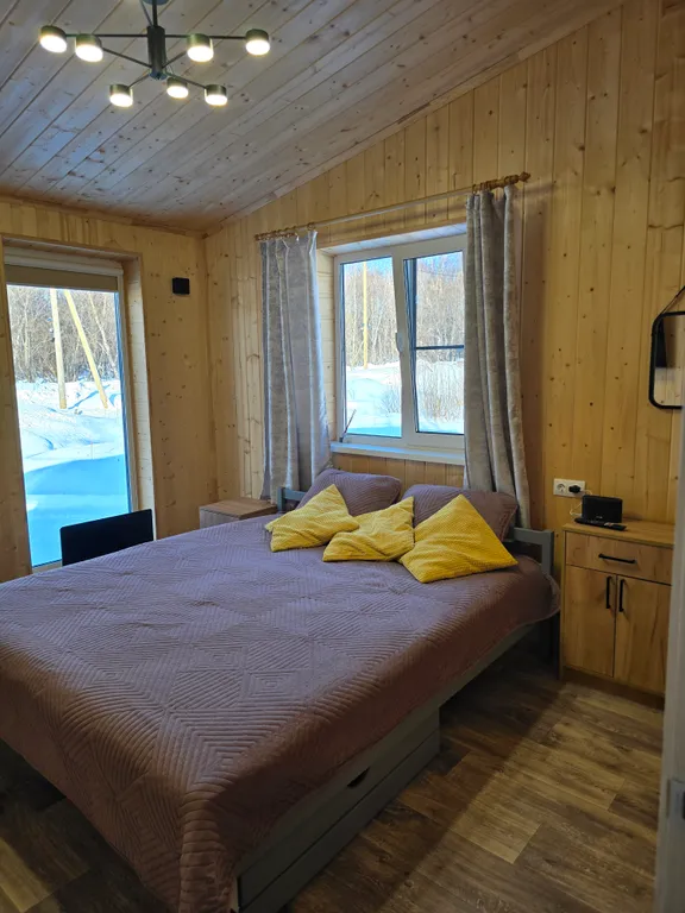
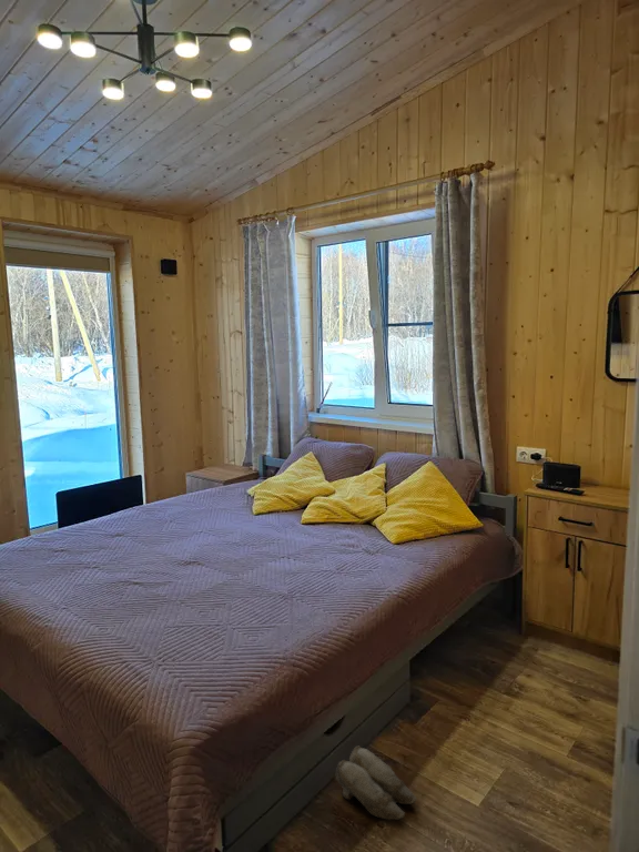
+ slippers (375, 782)
